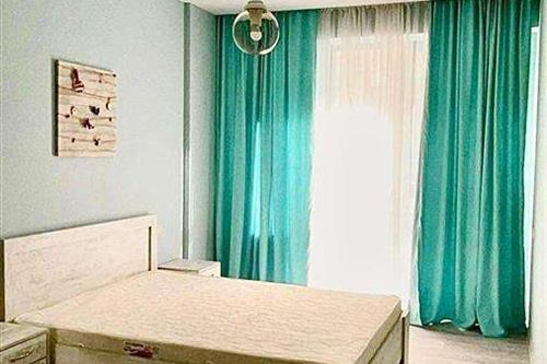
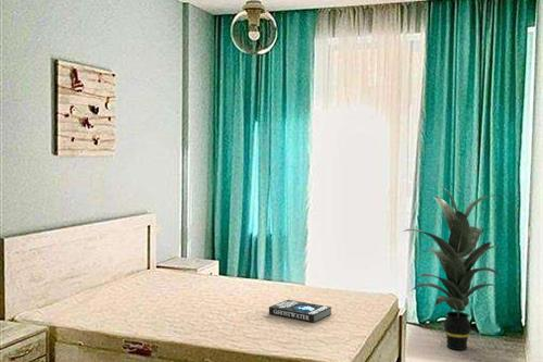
+ indoor plant (453, 265)
+ book (300, 310)
